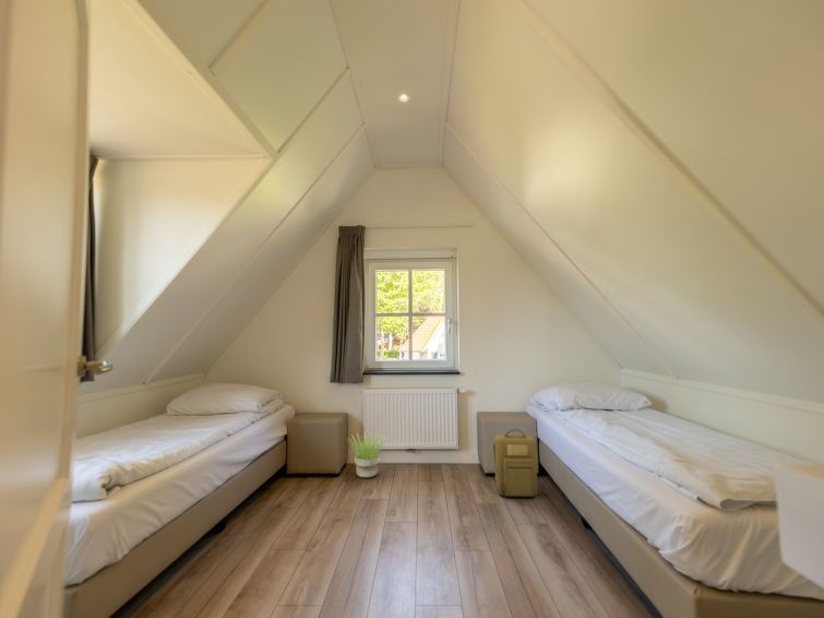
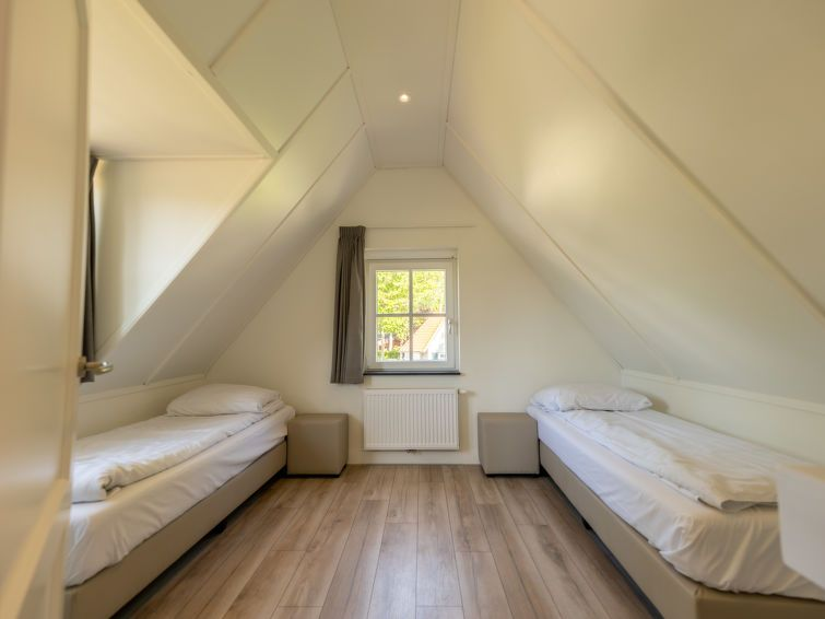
- potted plant (367, 455)
- backpack (513, 459)
